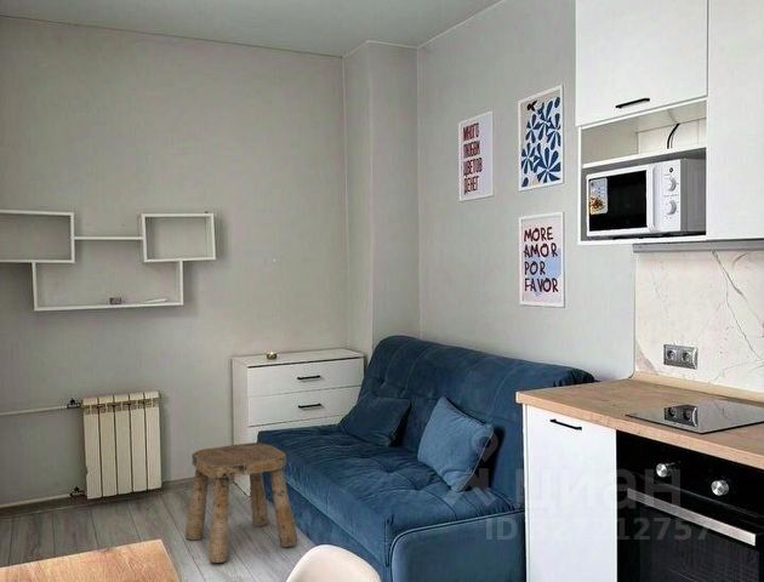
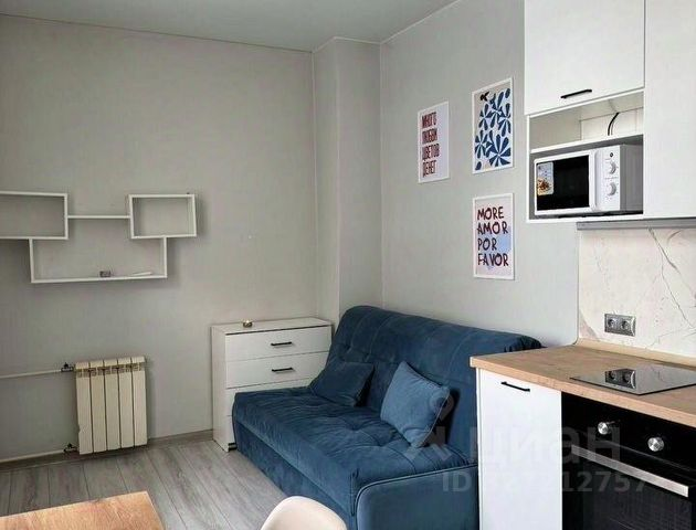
- stool (228, 495)
